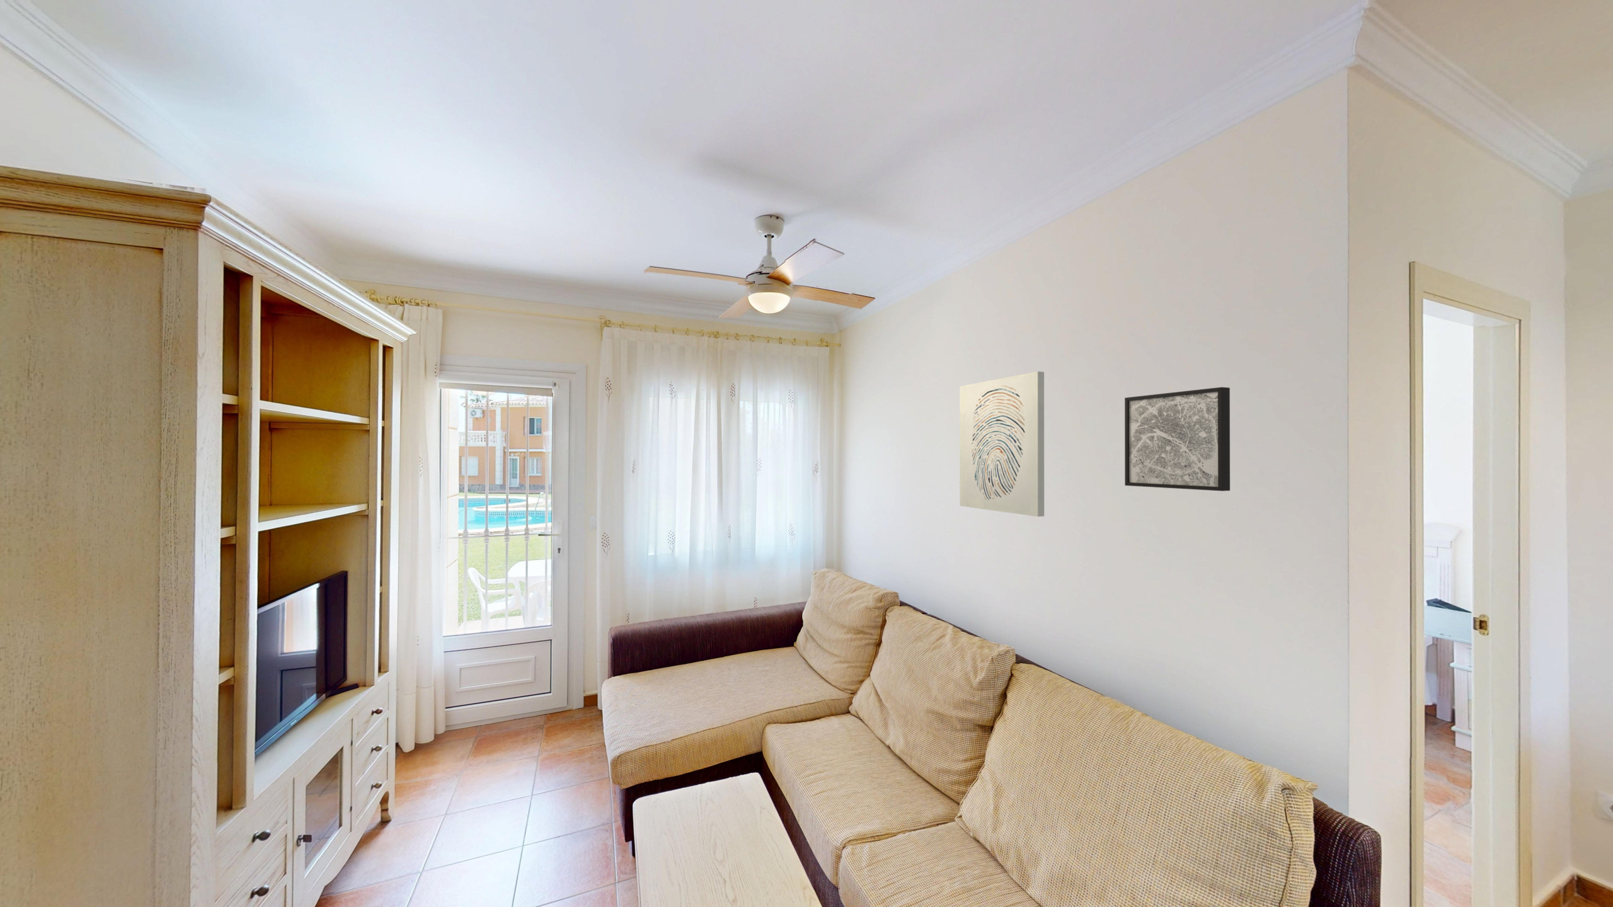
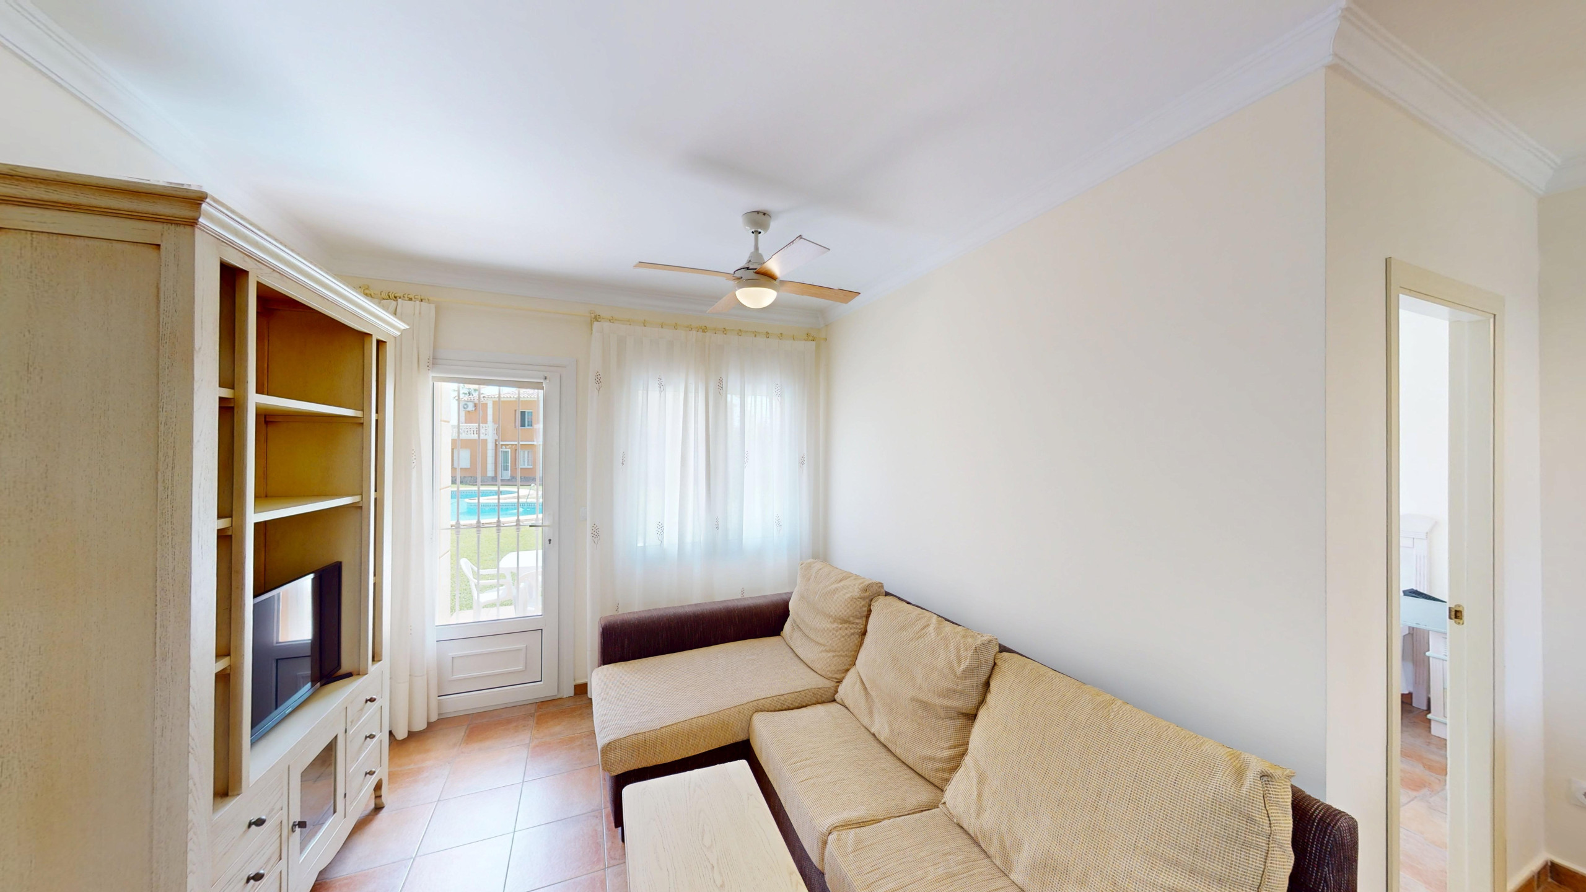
- wall art (998, 445)
- wall art (1172, 441)
